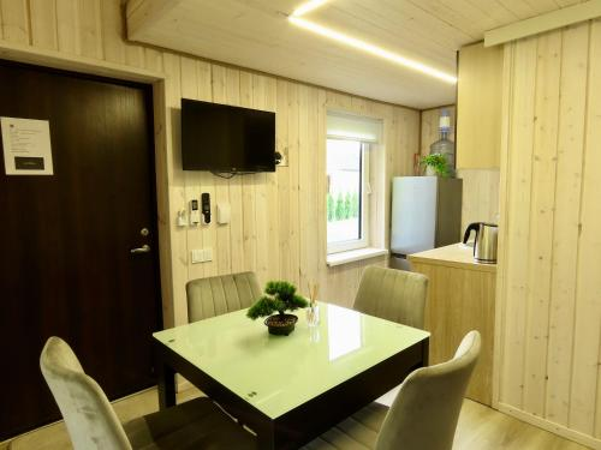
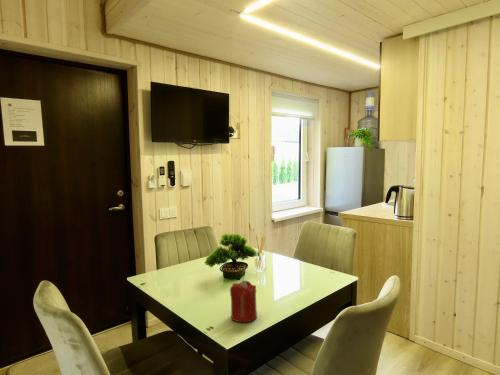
+ candle (243, 298)
